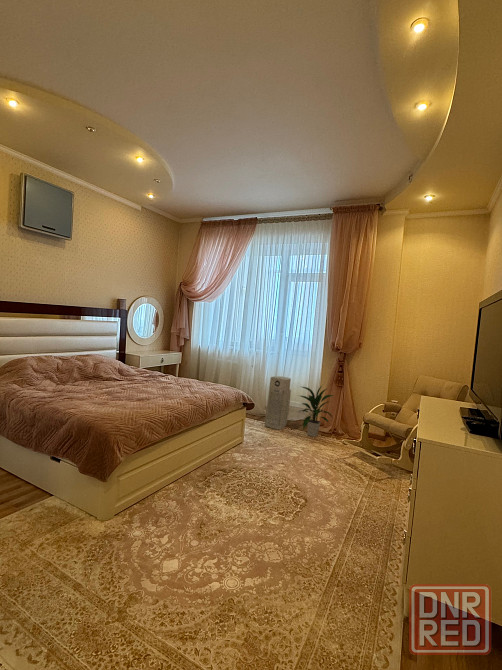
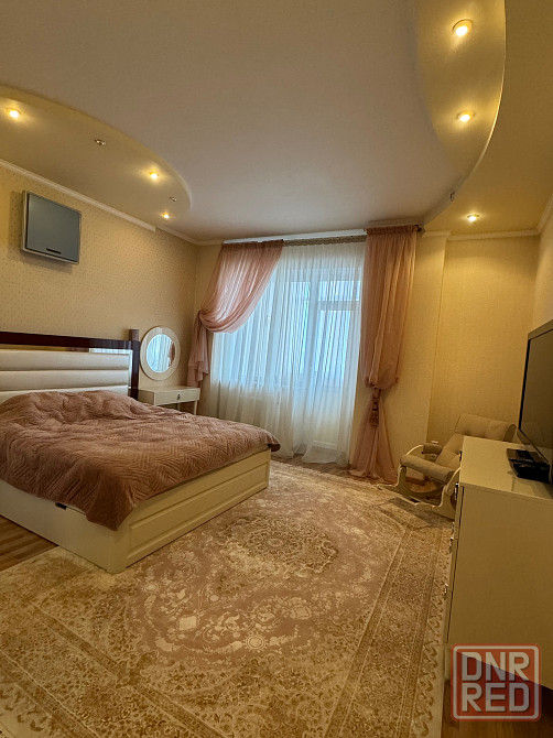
- indoor plant (313, 409)
- air purifier (279, 401)
